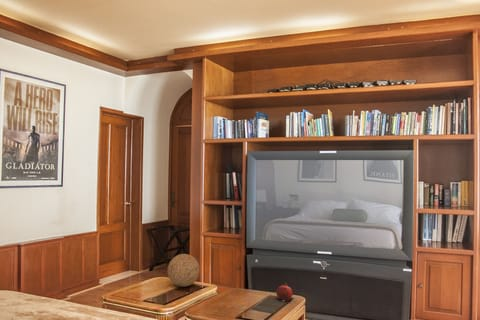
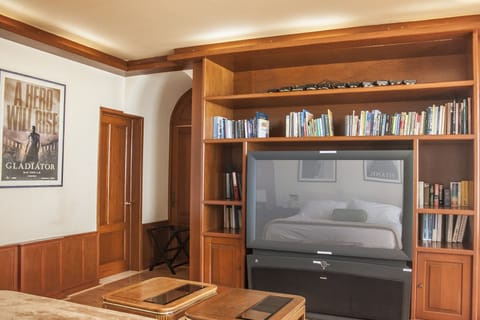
- fruit (284, 291)
- decorative ball (183, 270)
